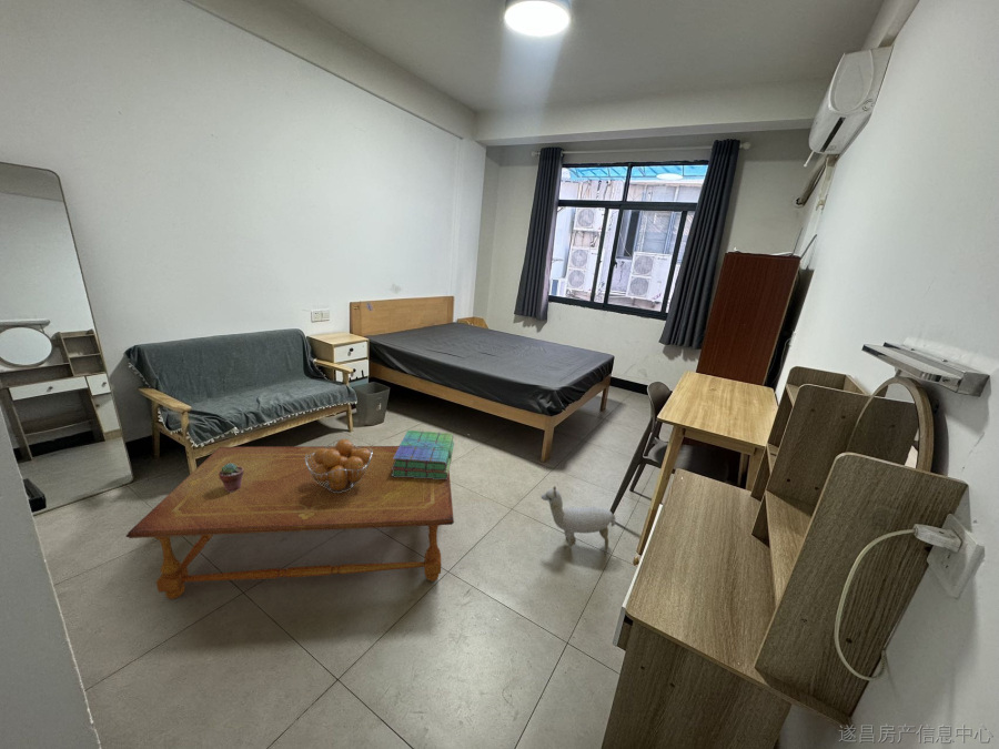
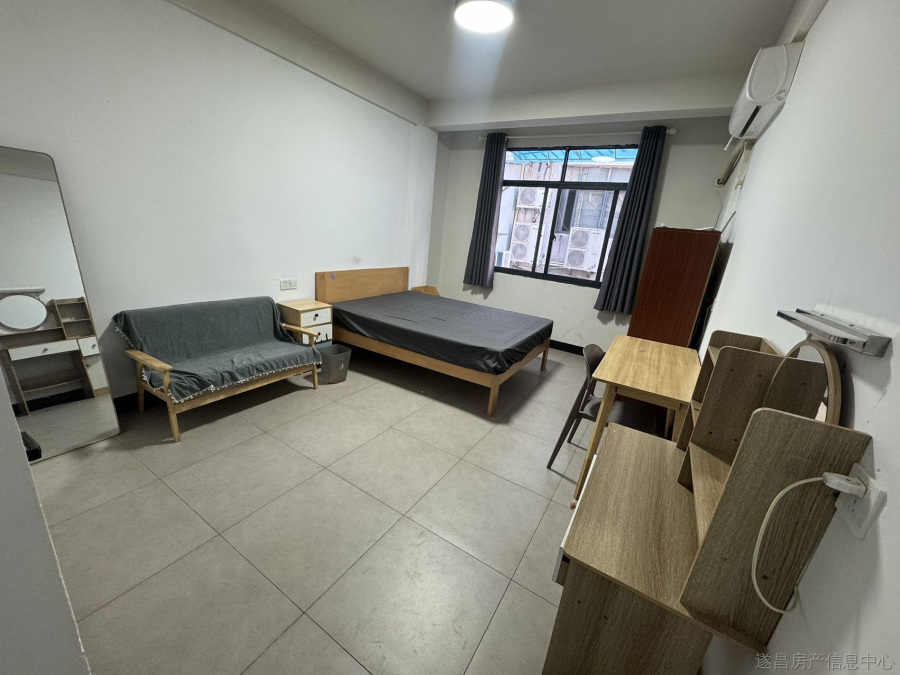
- coffee table (324, 512)
- stack of books (425, 452)
- potted succulent (231, 475)
- plush toy (576, 516)
- fruit basket (340, 465)
